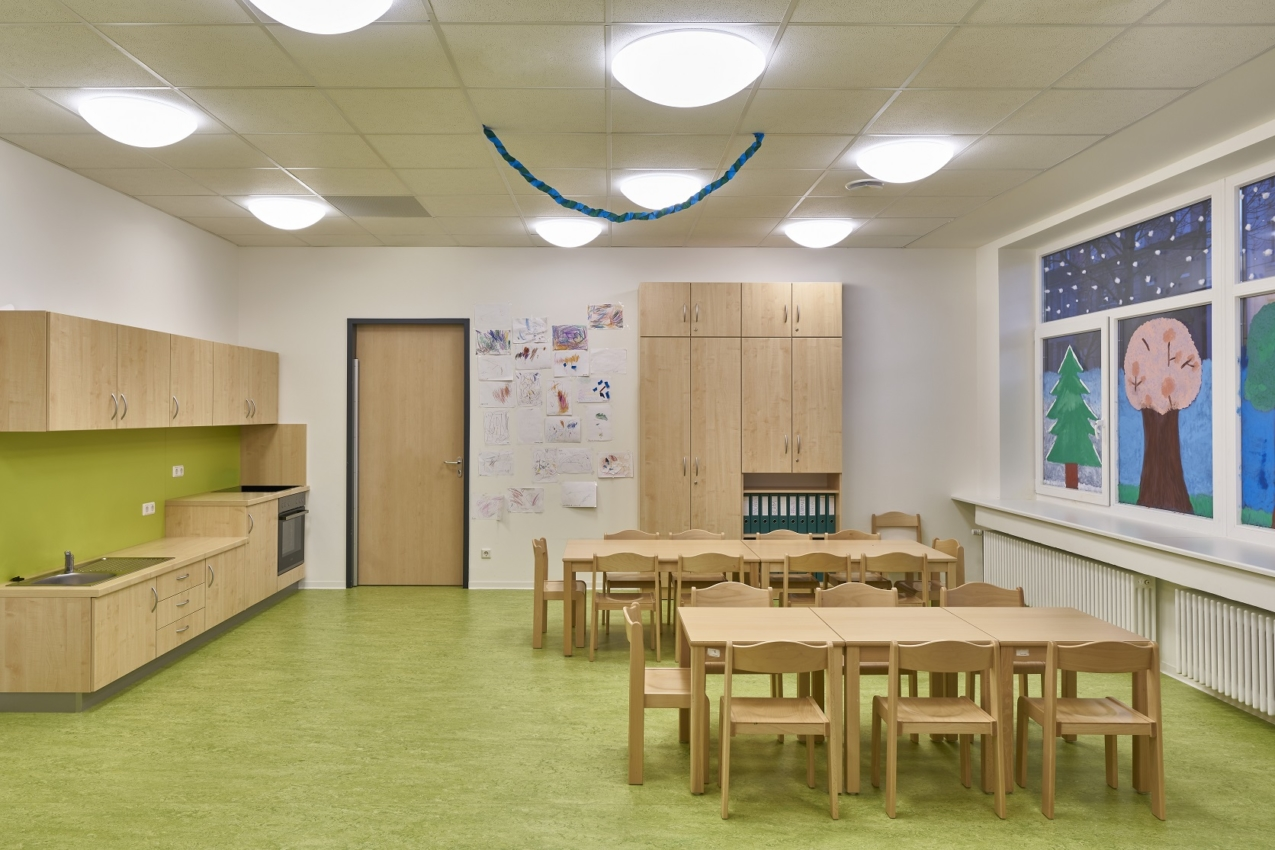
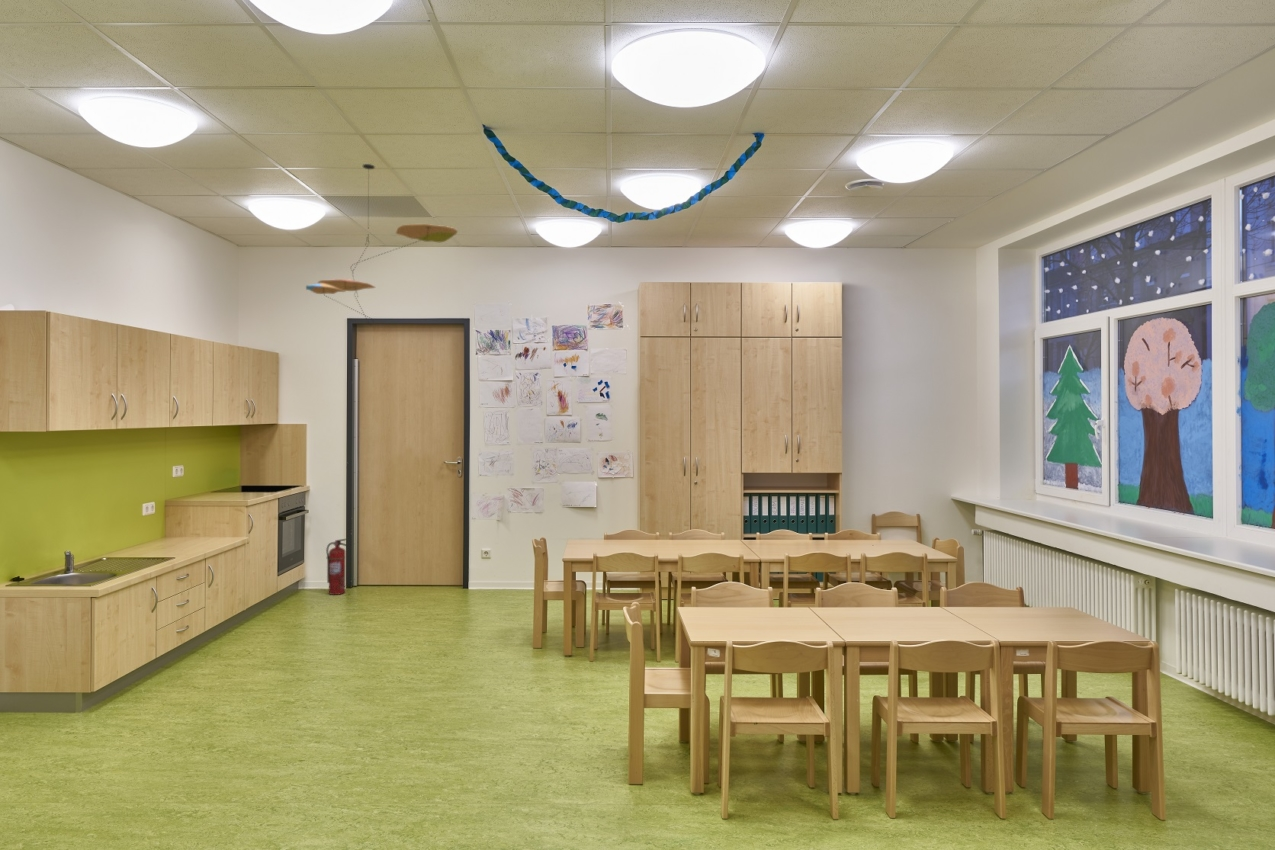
+ fire extinguisher (336, 566)
+ ceiling mobile (383, 253)
